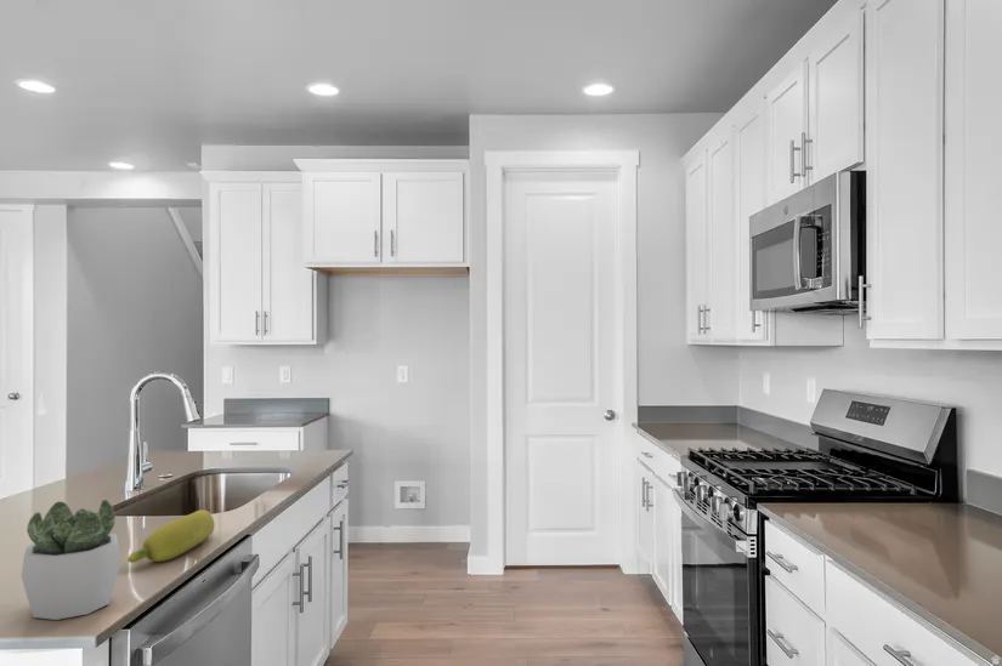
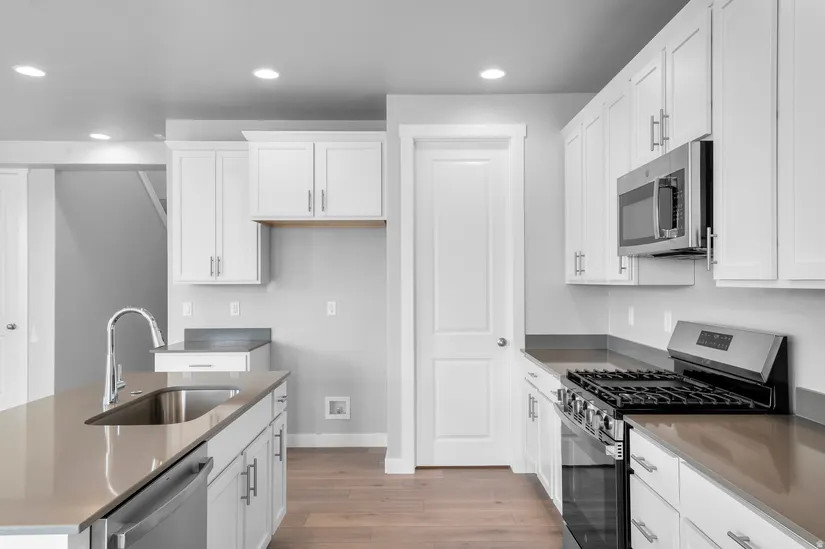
- succulent plant (72, 556)
- fruit (172, 531)
